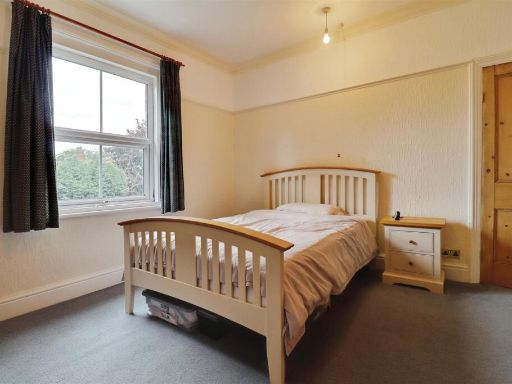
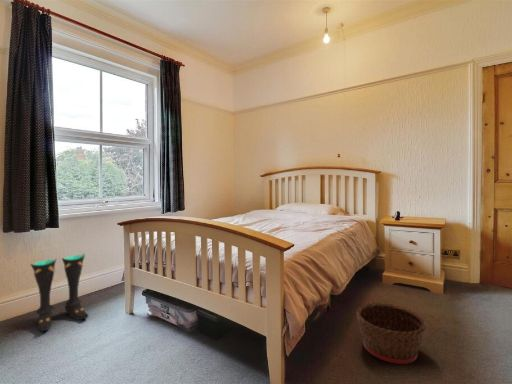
+ boots (68, 286)
+ basket (389, 332)
